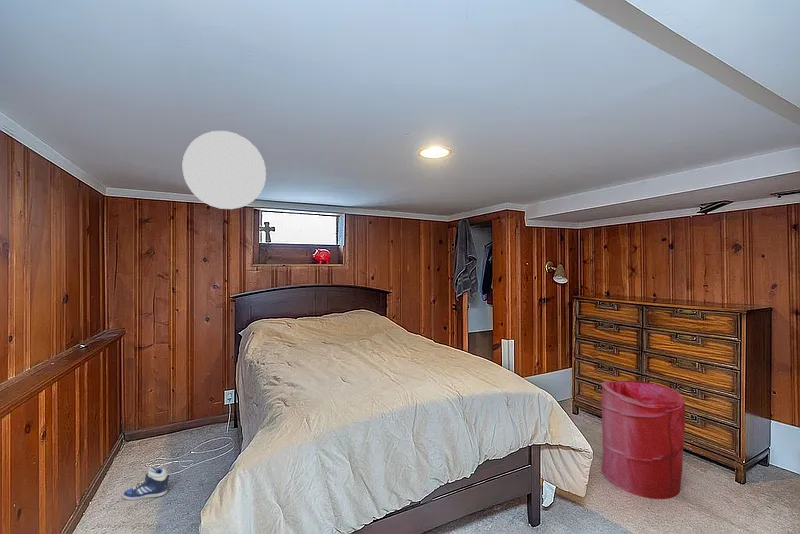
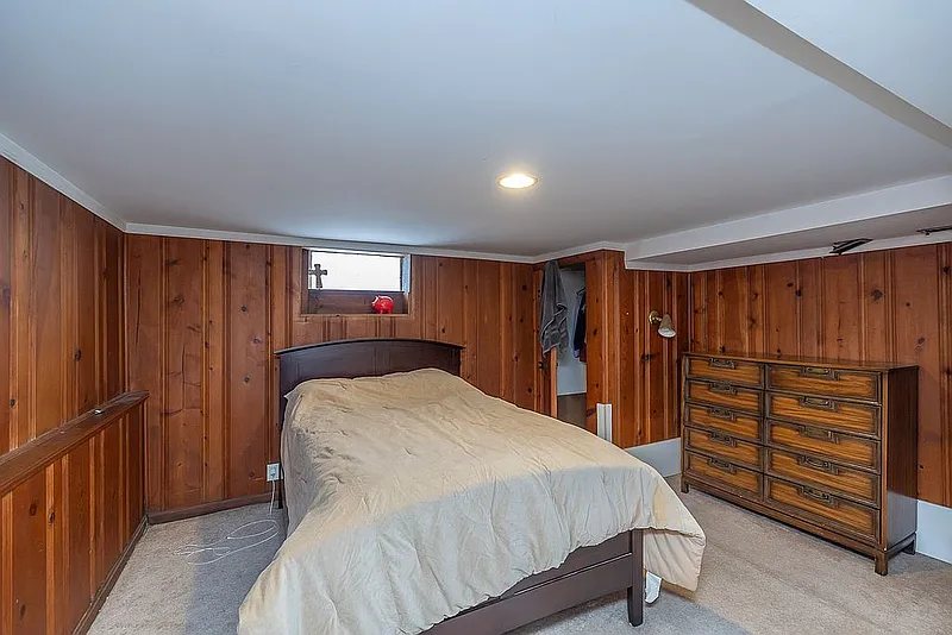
- laundry hamper (641, 434)
- sneaker (146, 480)
- ceiling light (225, 170)
